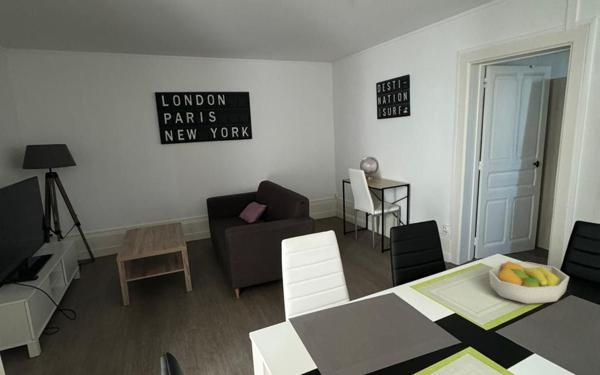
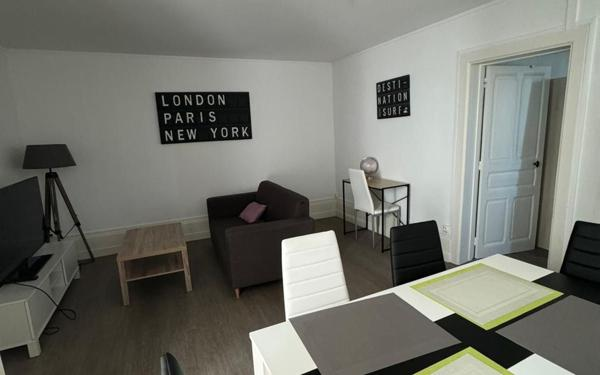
- fruit bowl (527, 279)
